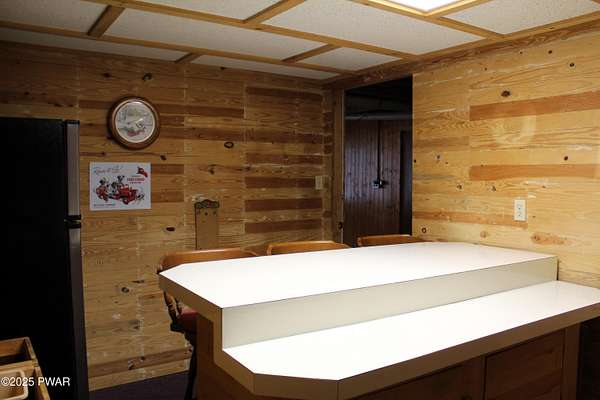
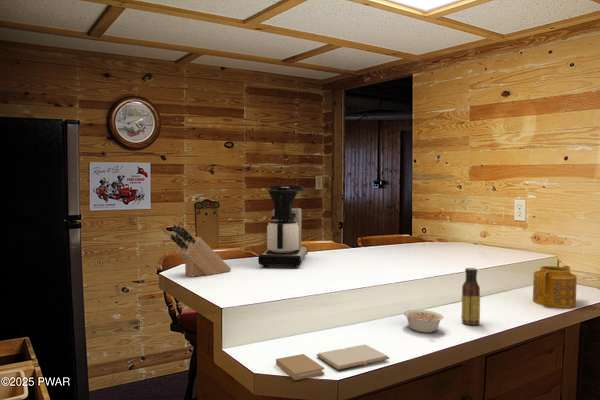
+ legume (424, 320)
+ book (333, 359)
+ teapot (555, 285)
+ coffee maker (284, 224)
+ knife block (200, 248)
+ sauce bottle (471, 296)
